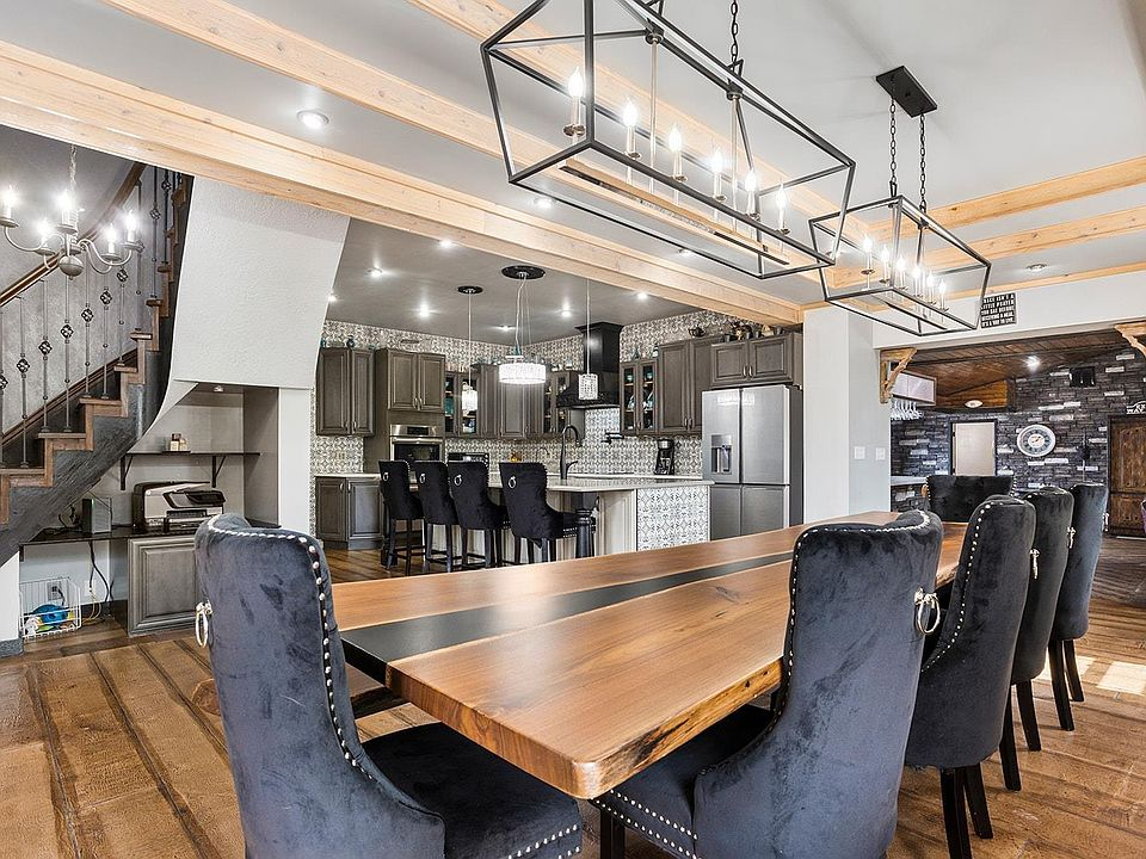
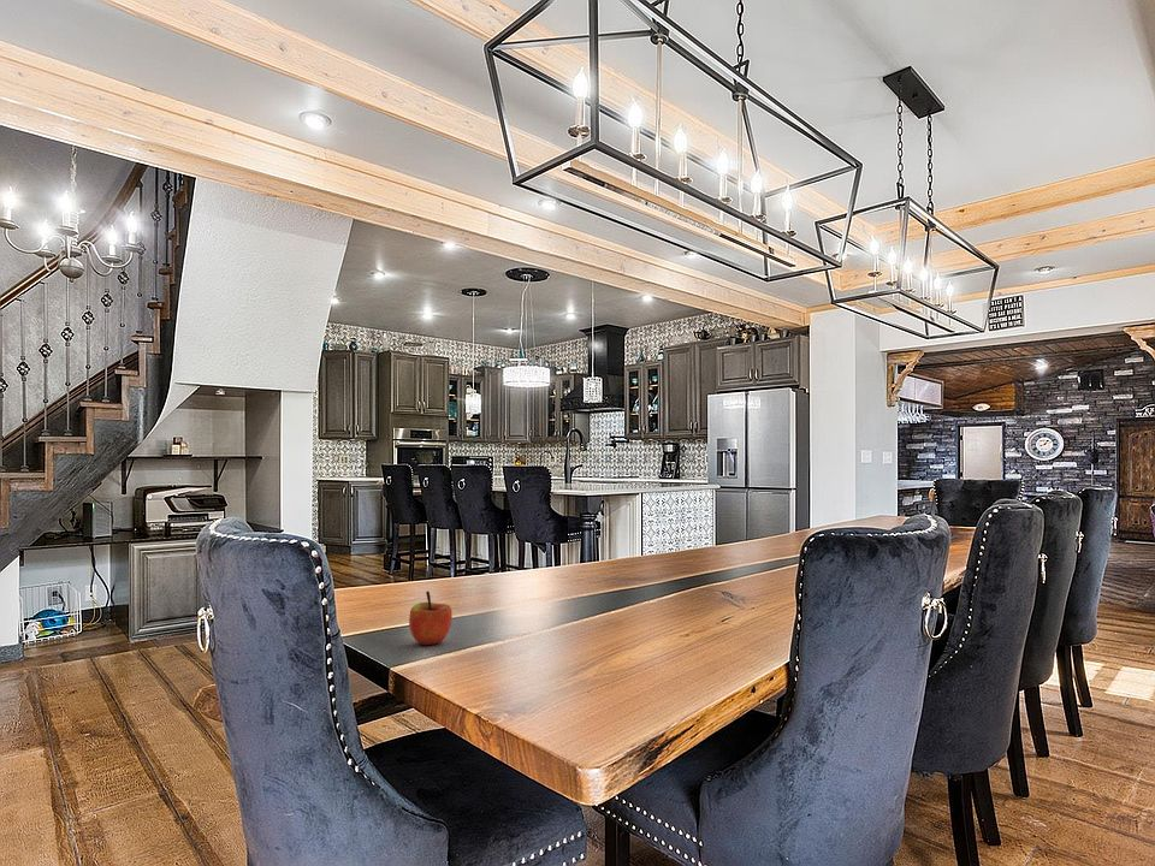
+ apple (430, 616)
